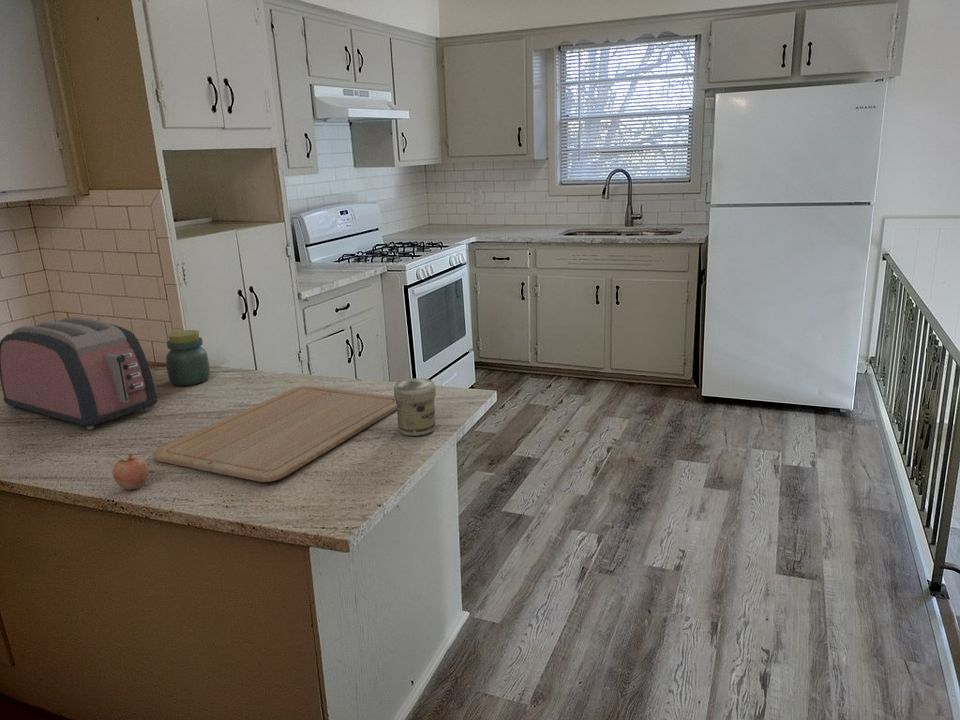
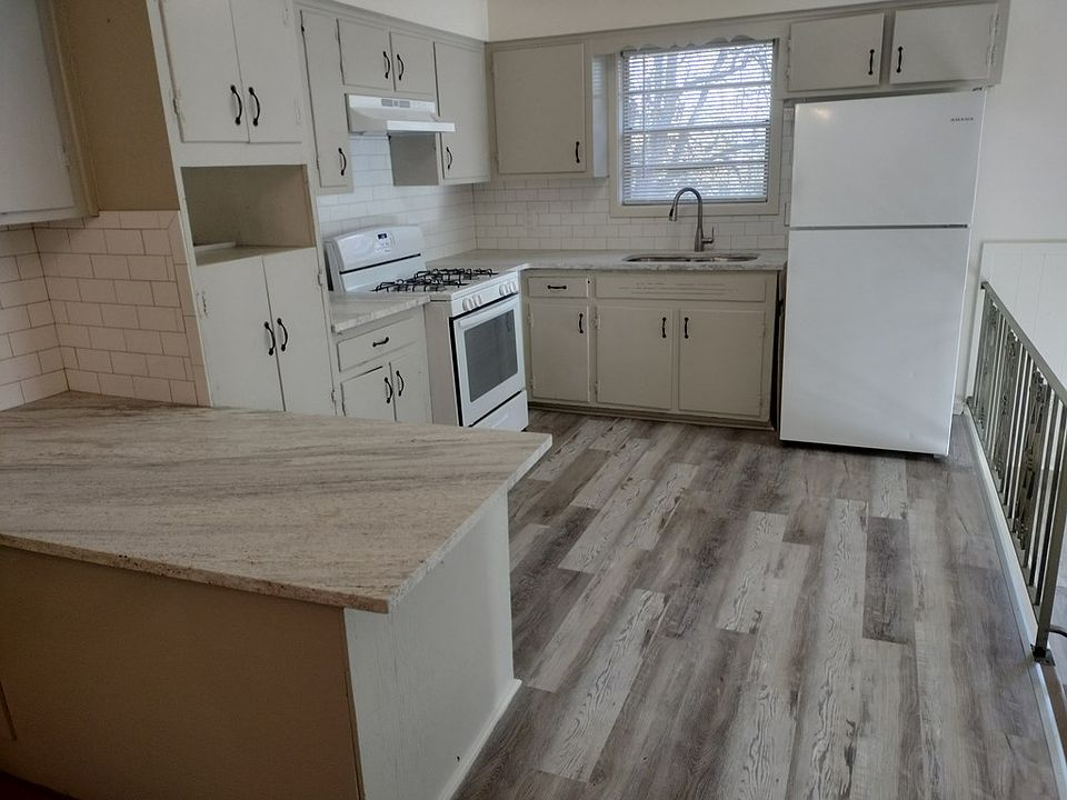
- chopping board (289, 425)
- jar (415, 406)
- fruit (130, 470)
- jar (186, 357)
- toaster (76, 366)
